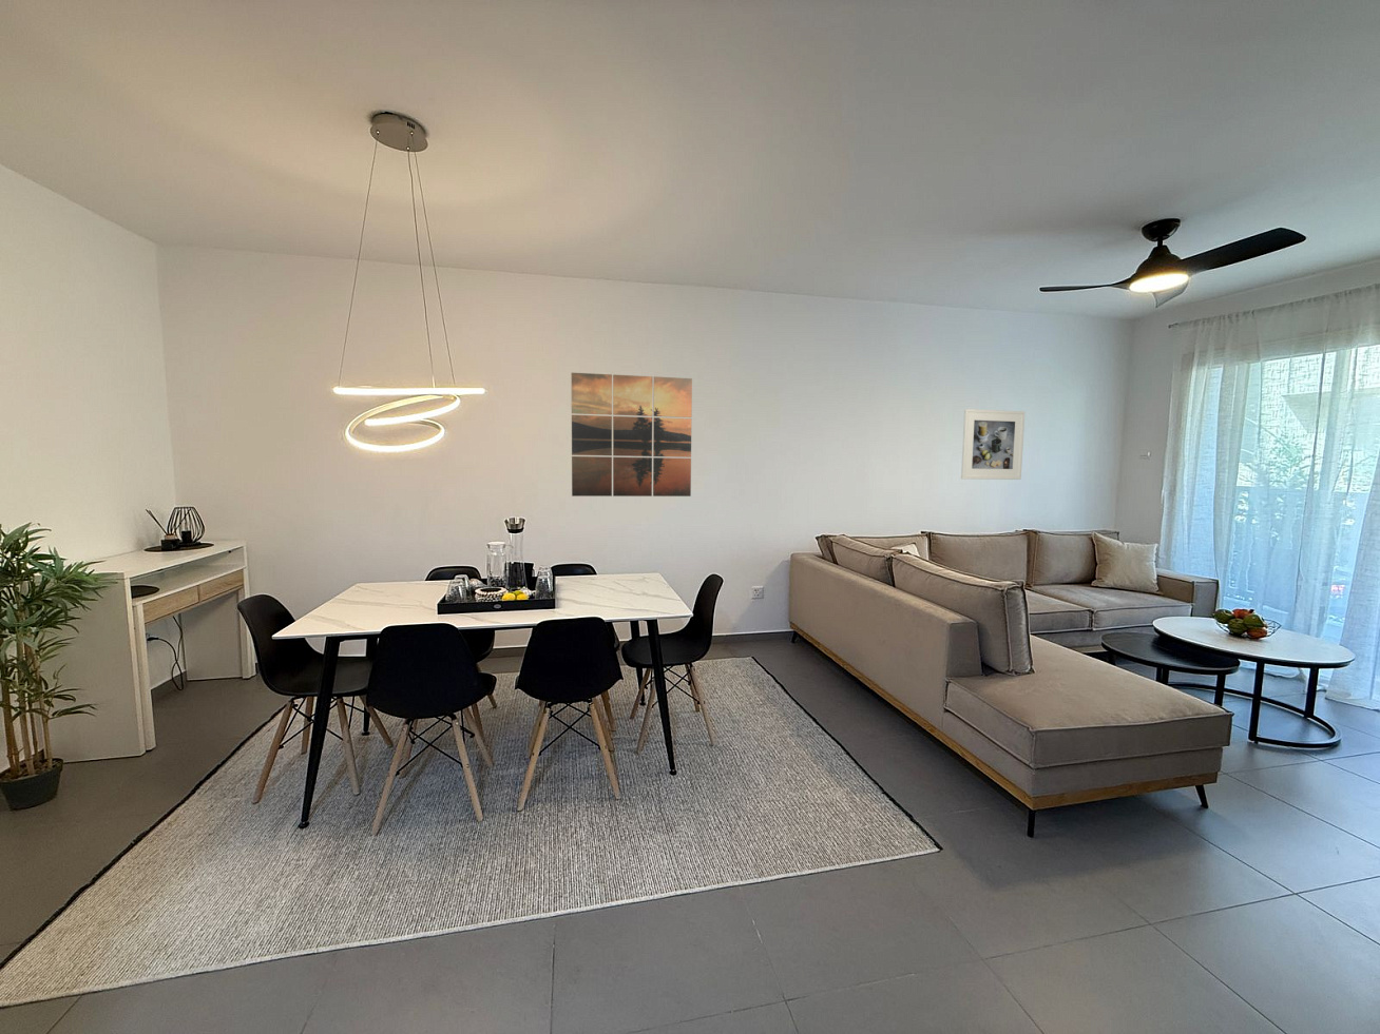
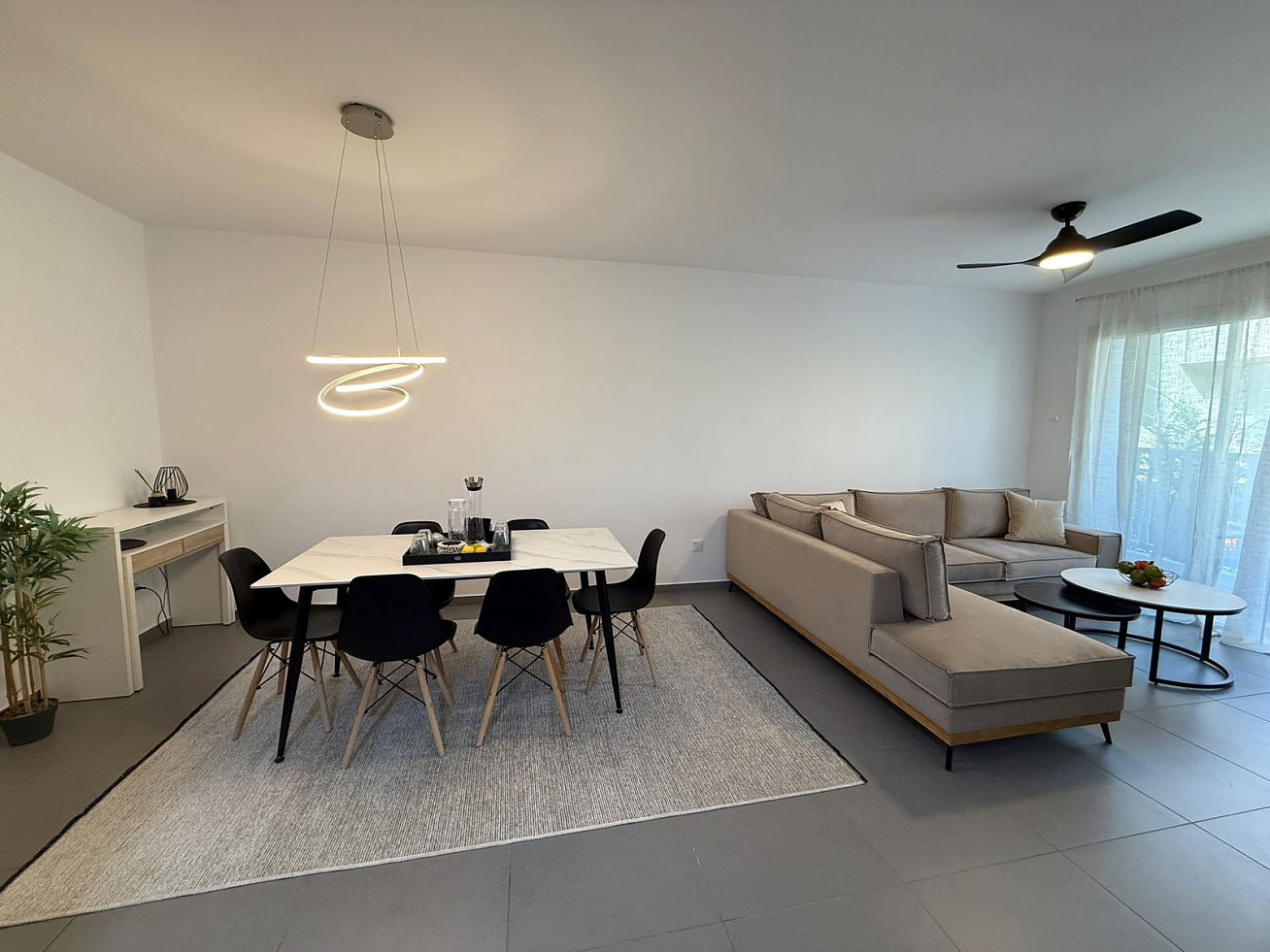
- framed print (993, 445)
- wall art (632, 437)
